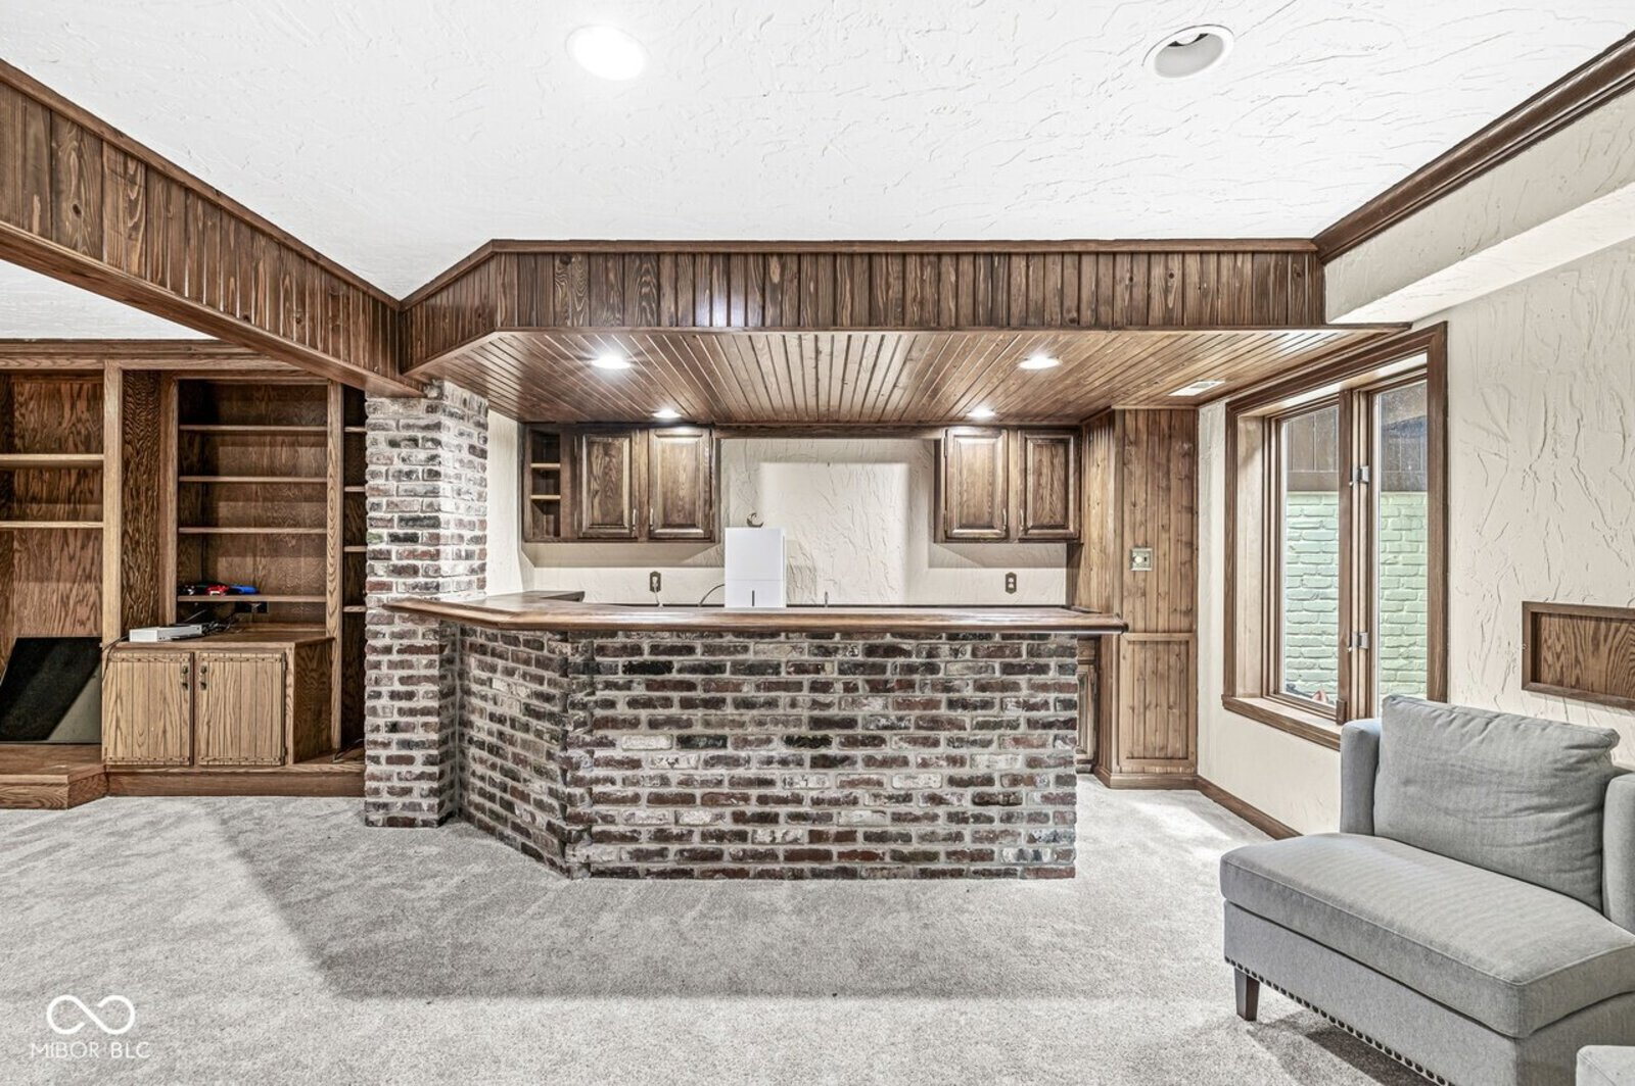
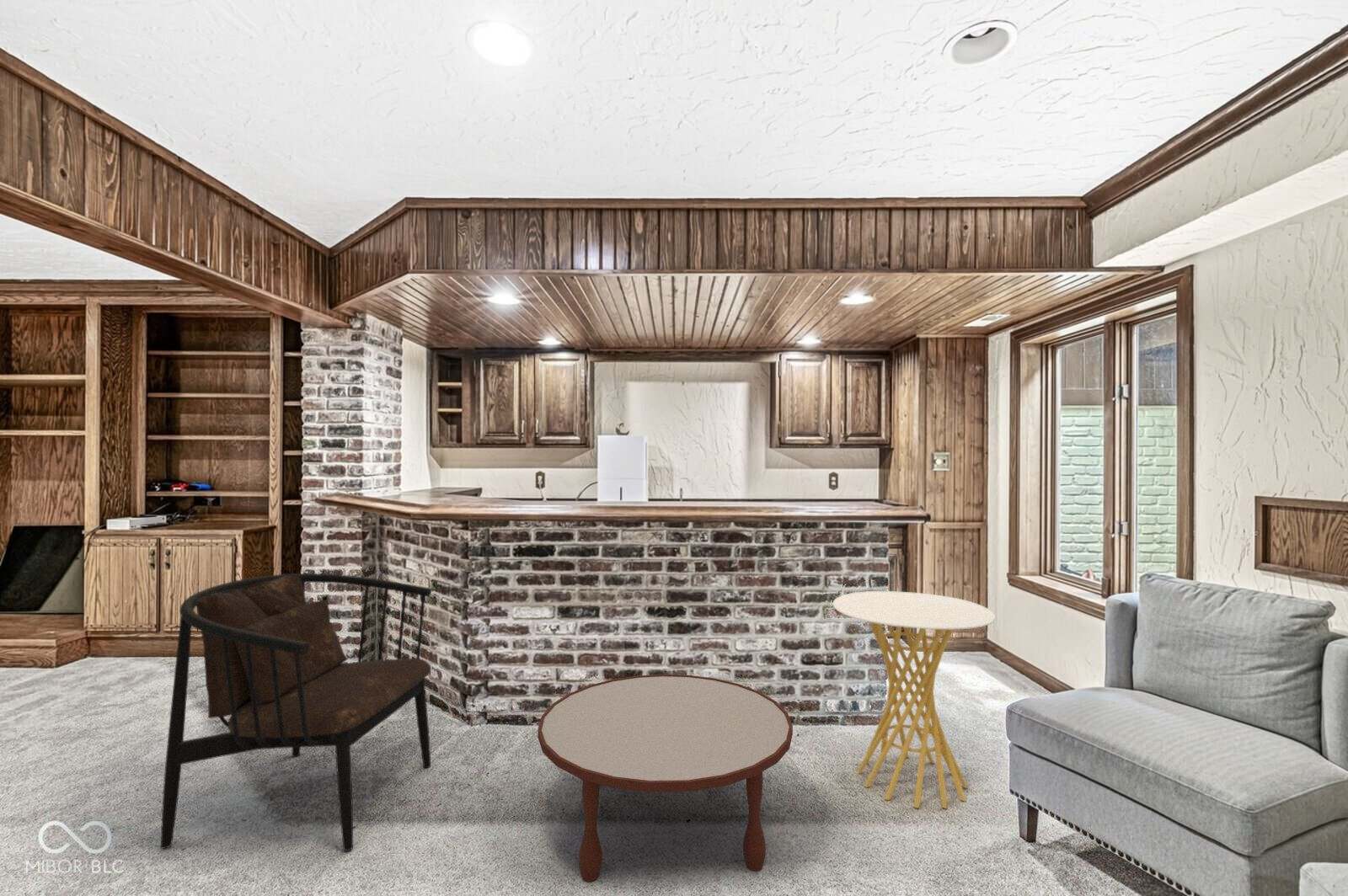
+ side table (911, 693)
+ coffee table (666, 768)
+ armchair (309, 691)
